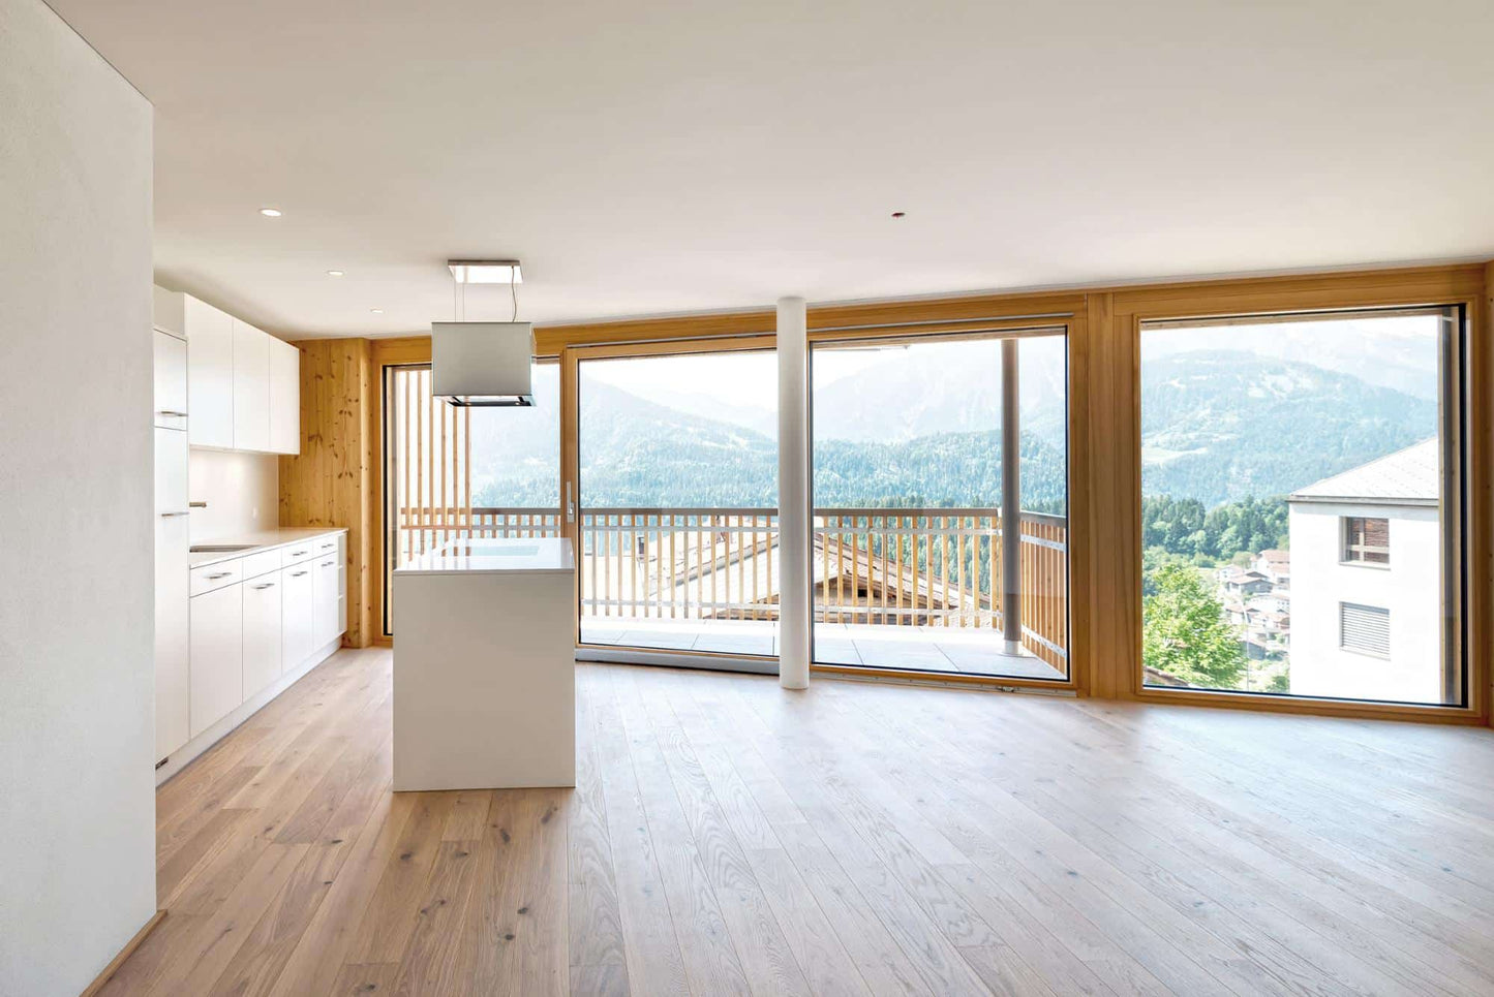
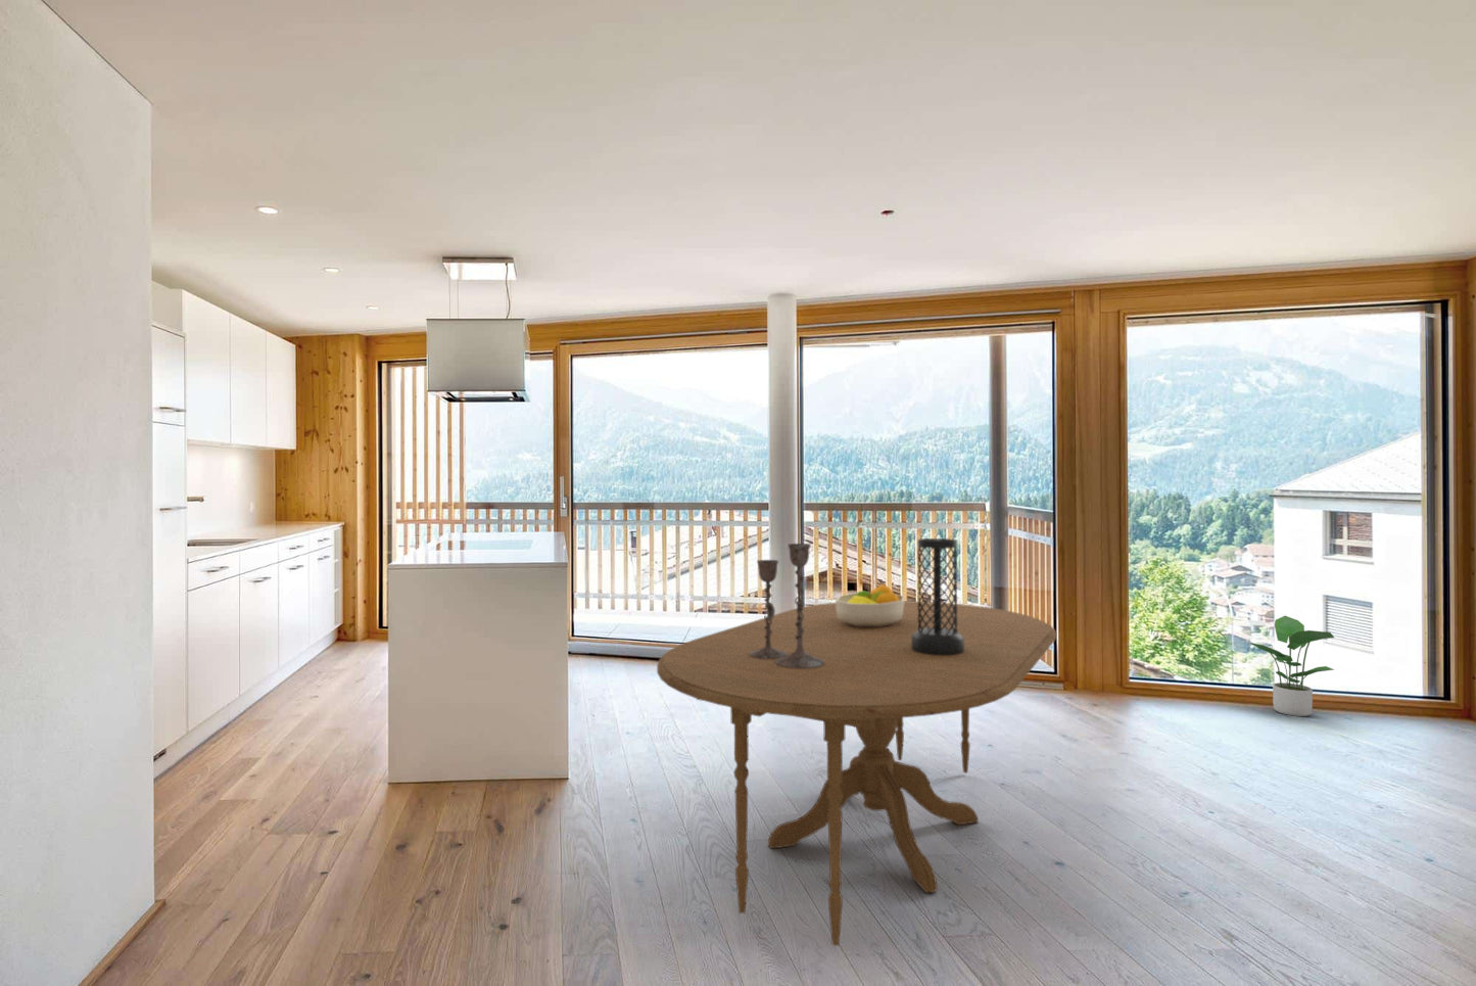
+ candlestick (795, 600)
+ dining table (875, 734)
+ fruit bowl (870, 604)
+ vase (937, 593)
+ potted plant (1289, 666)
